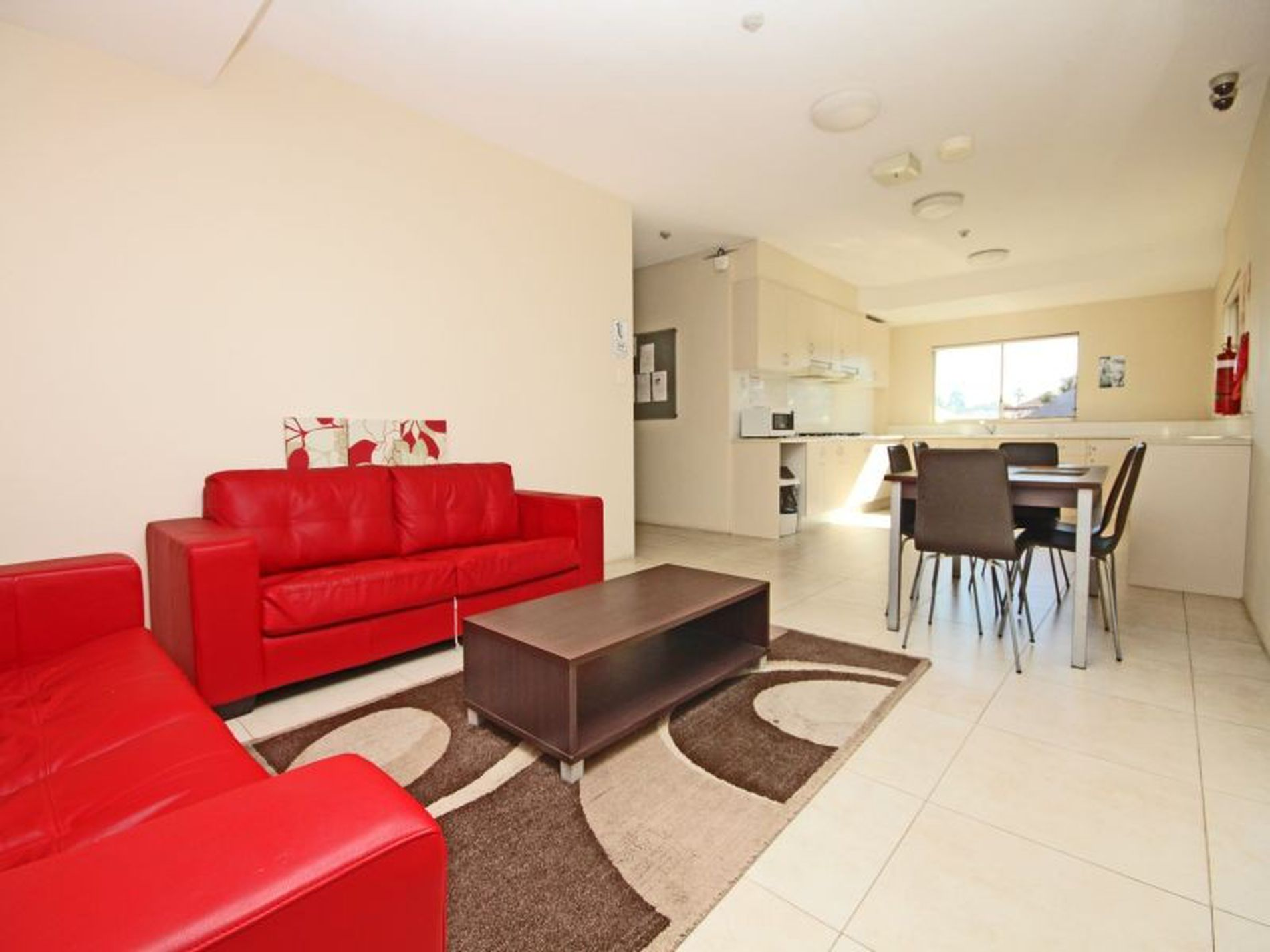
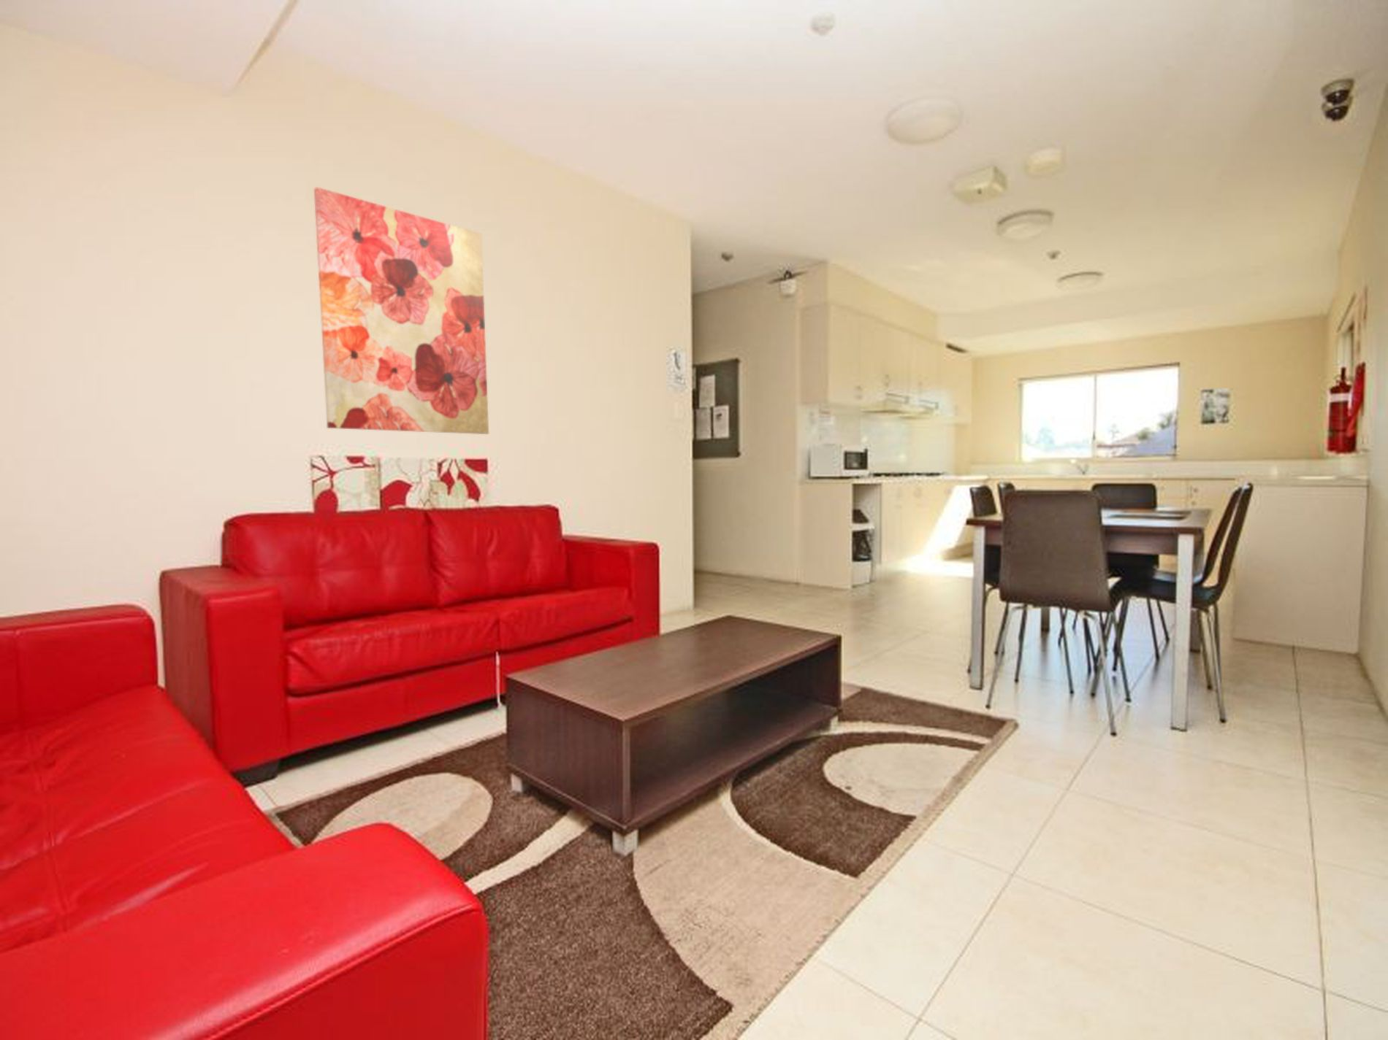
+ wall art (410, 323)
